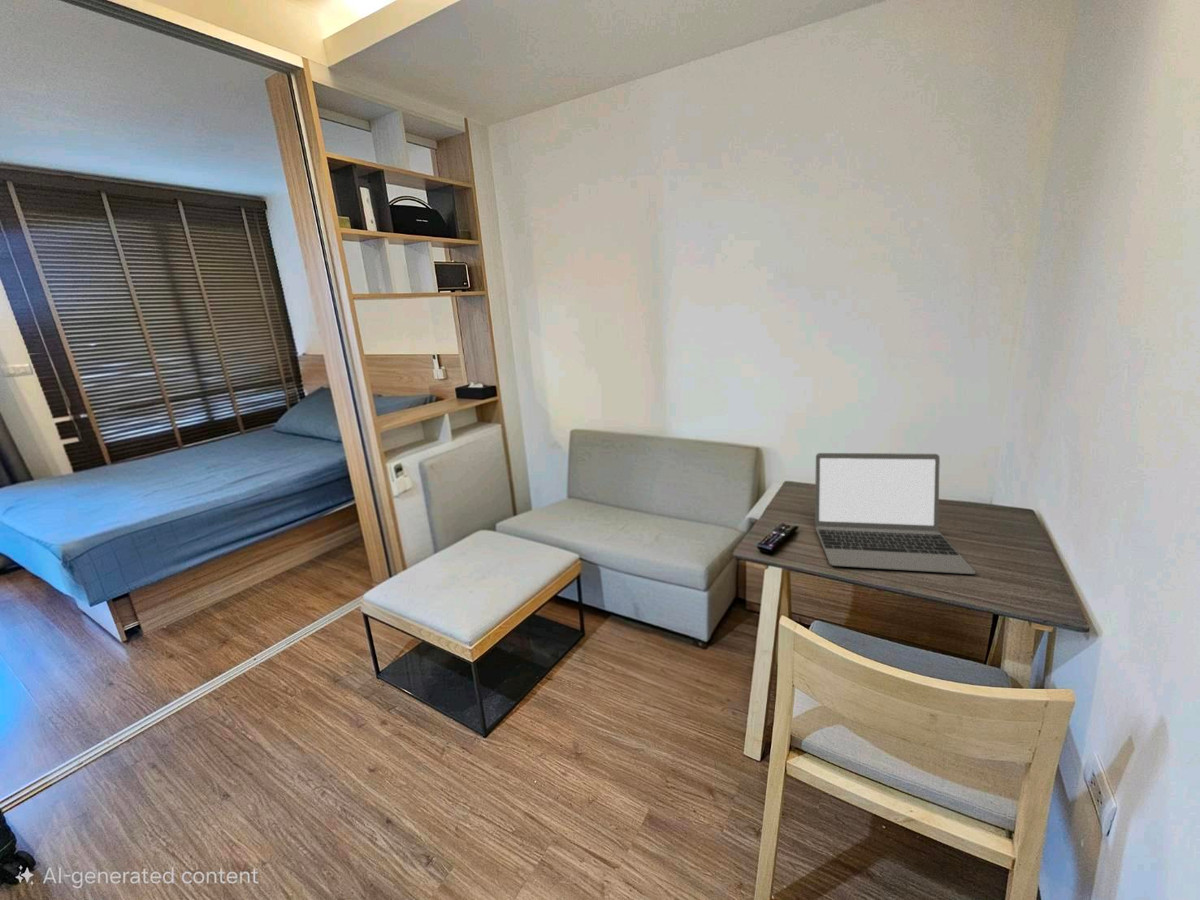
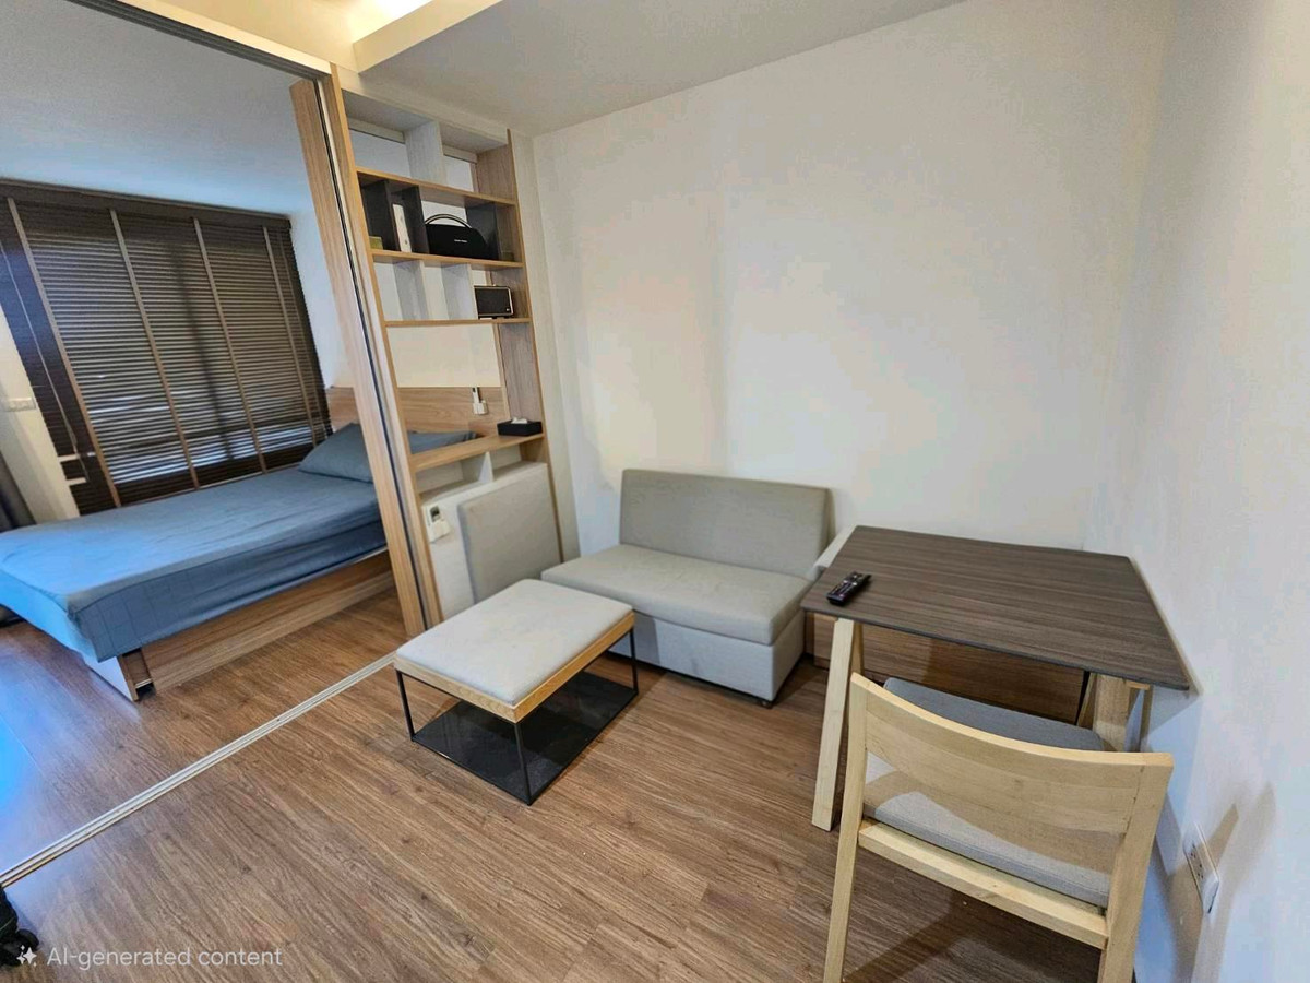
- laptop (887, 507)
